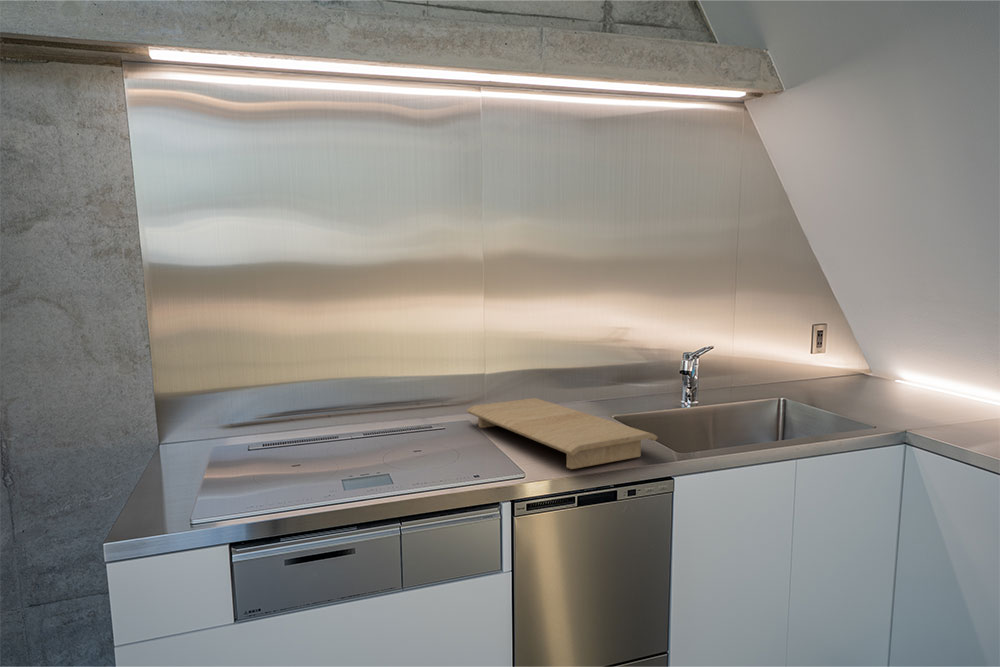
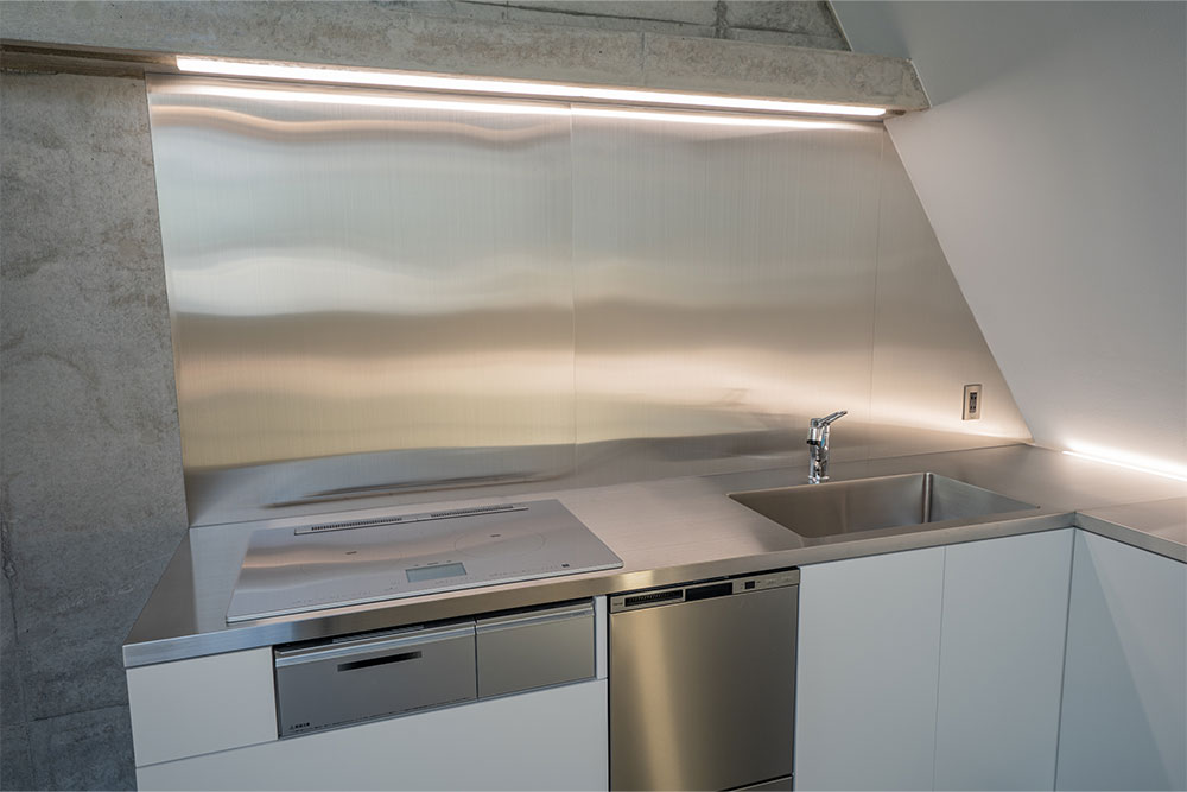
- cutting board (553, 429)
